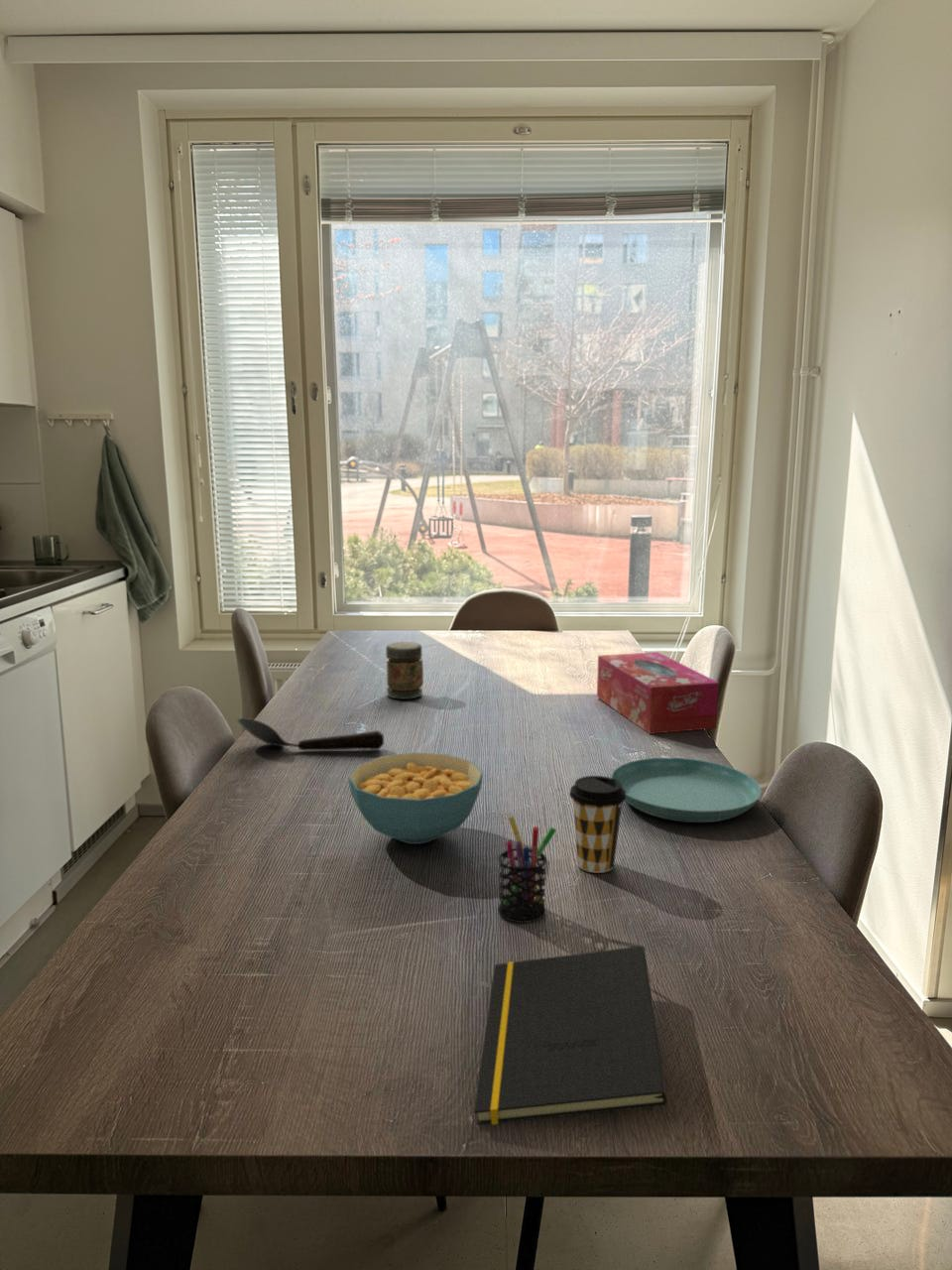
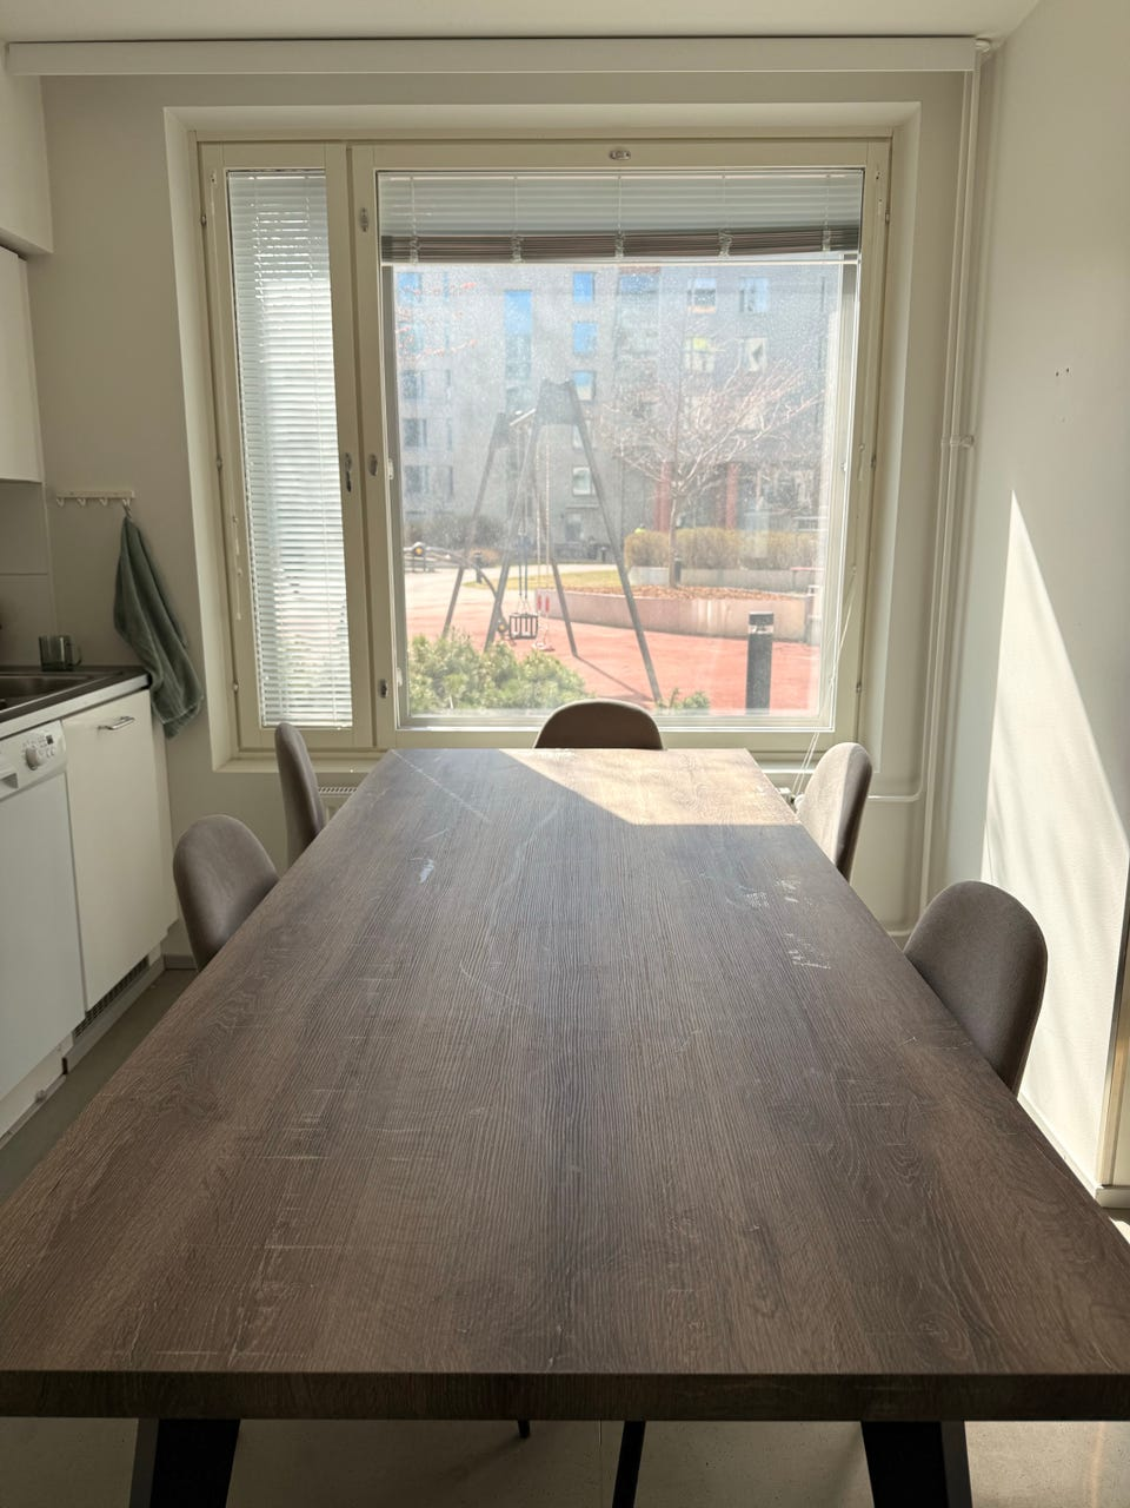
- cereal bowl (416, 805)
- tissue box (654, 690)
- pen holder (529, 865)
- saucer (684, 790)
- coffee cup (596, 825)
- jar (405, 670)
- spoon (312, 738)
- notepad (569, 1025)
